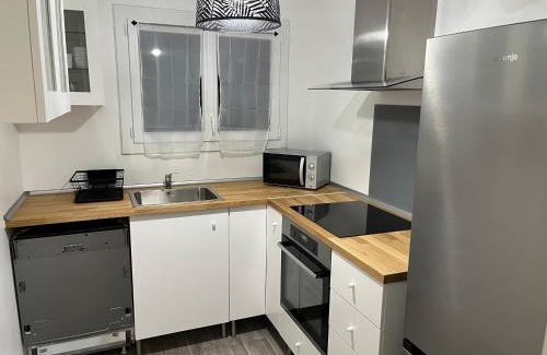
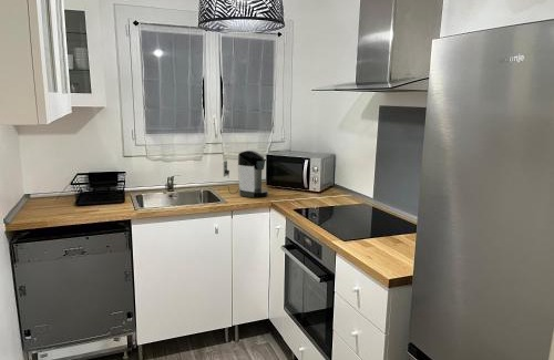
+ coffee maker (248, 174)
